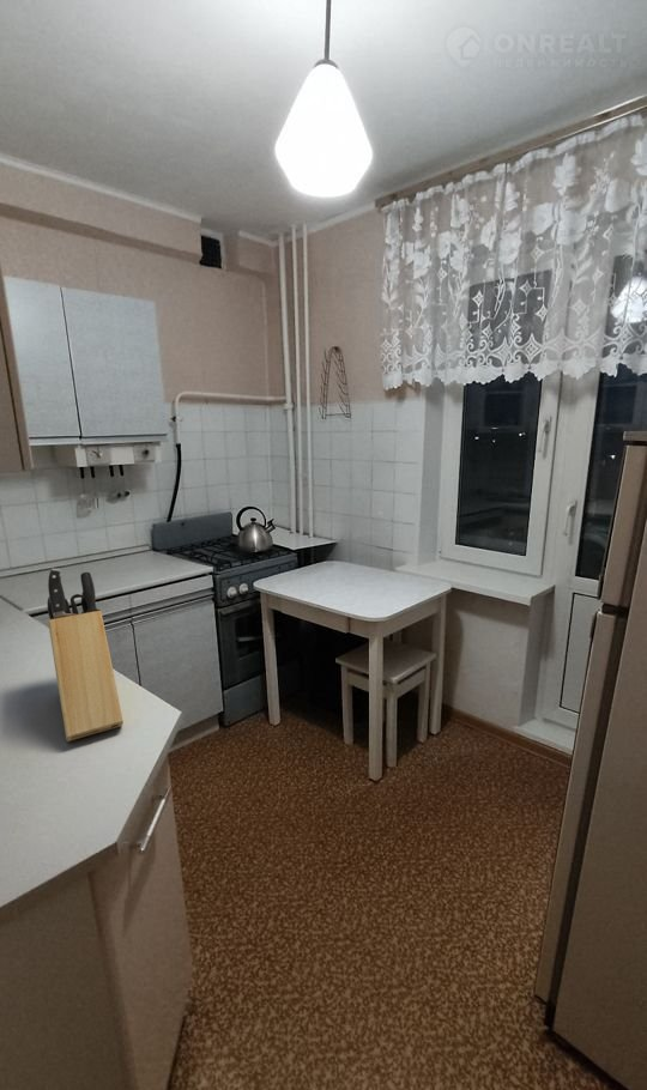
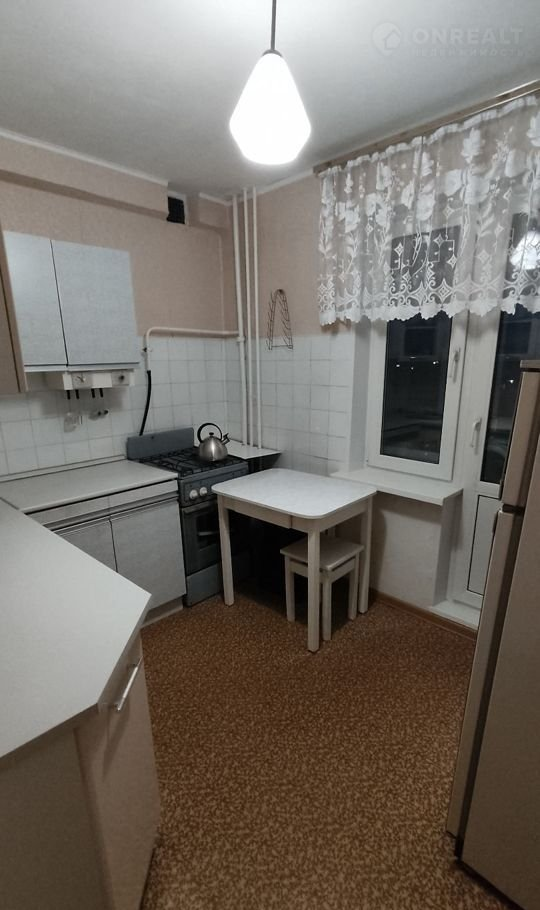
- knife block (78, 642)
